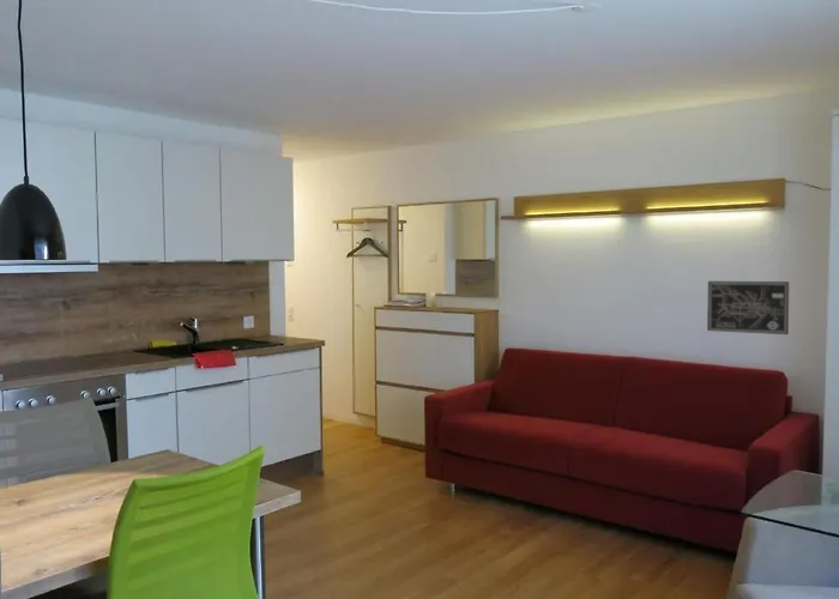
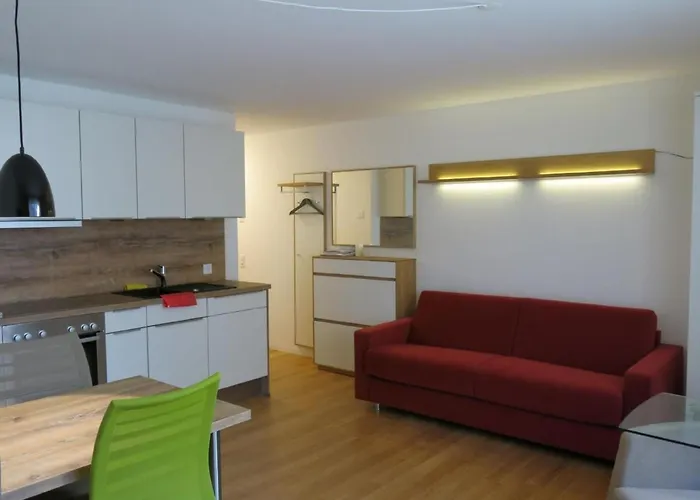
- wall art (747, 307)
